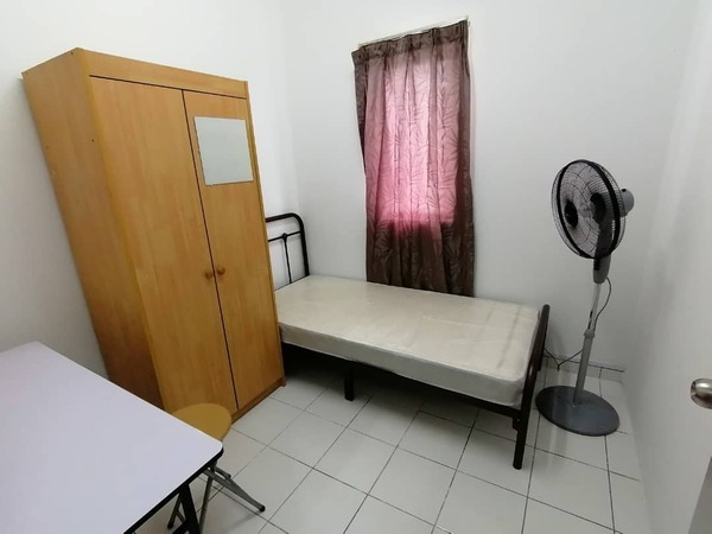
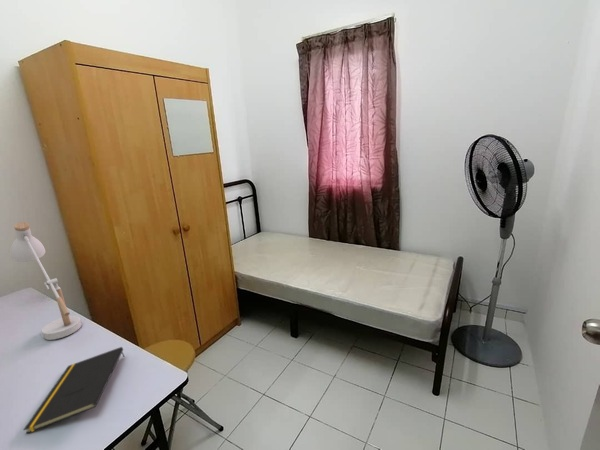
+ notepad (80, 384)
+ desk lamp (45, 276)
